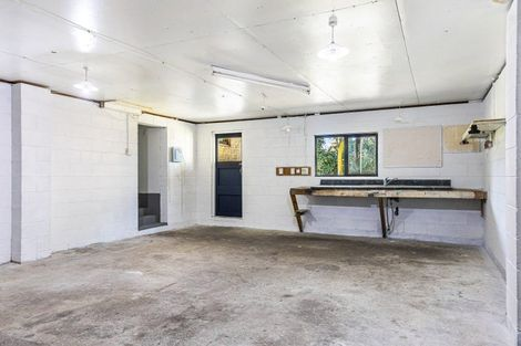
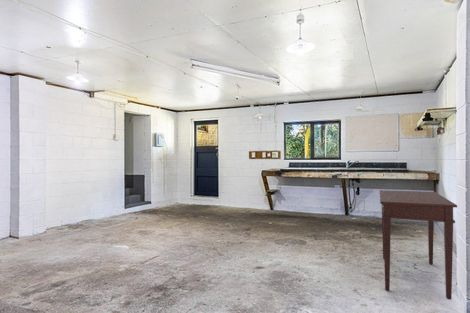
+ desk (411, 219)
